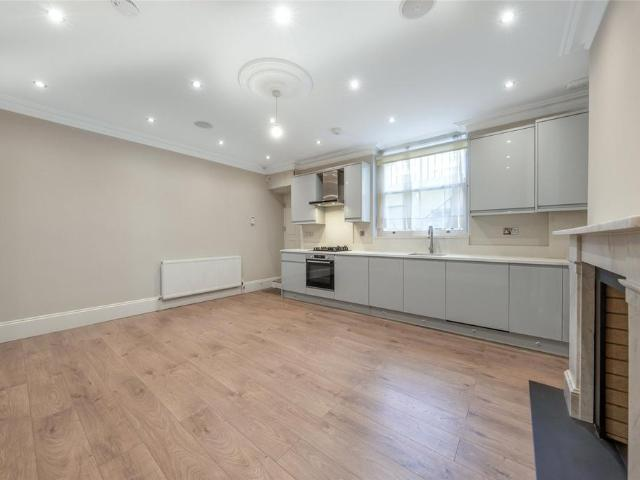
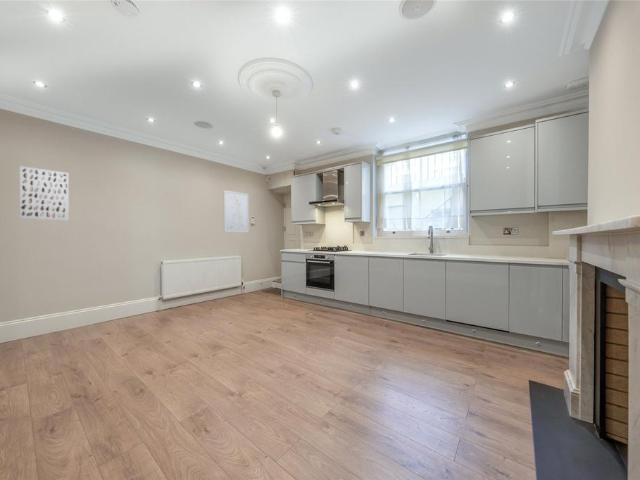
+ wall art (45, 194)
+ wall art (236, 212)
